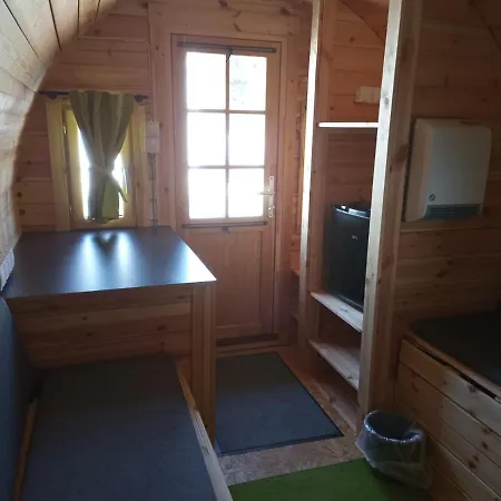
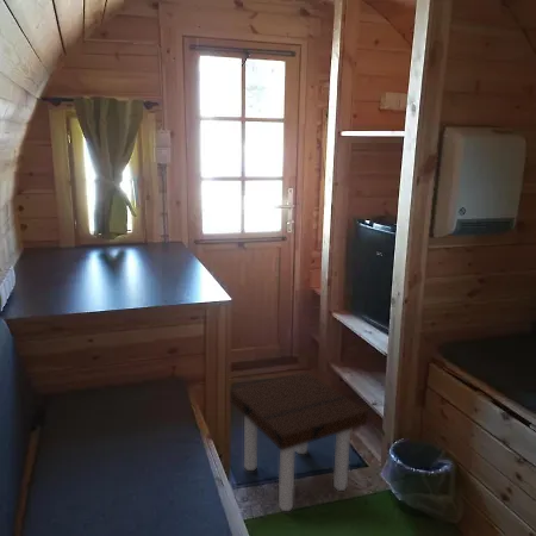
+ side table (294, 437)
